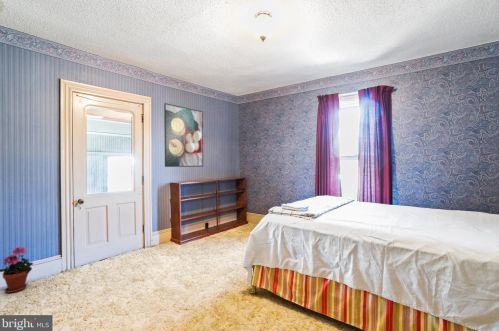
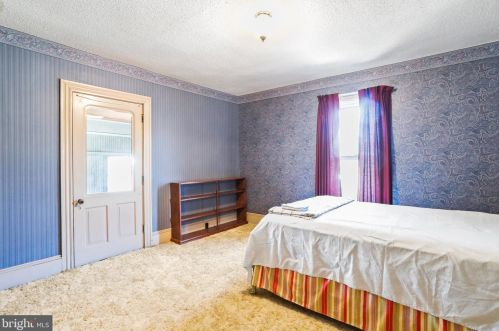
- potted plant (16, 268)
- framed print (185, 137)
